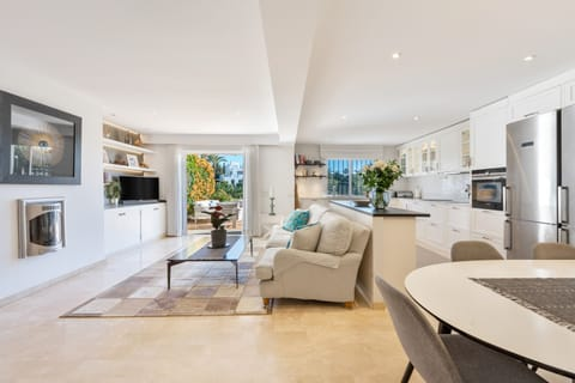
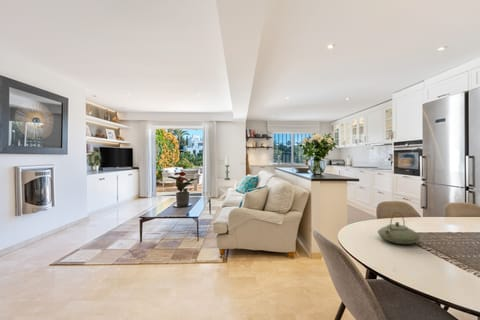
+ teapot (396, 226)
